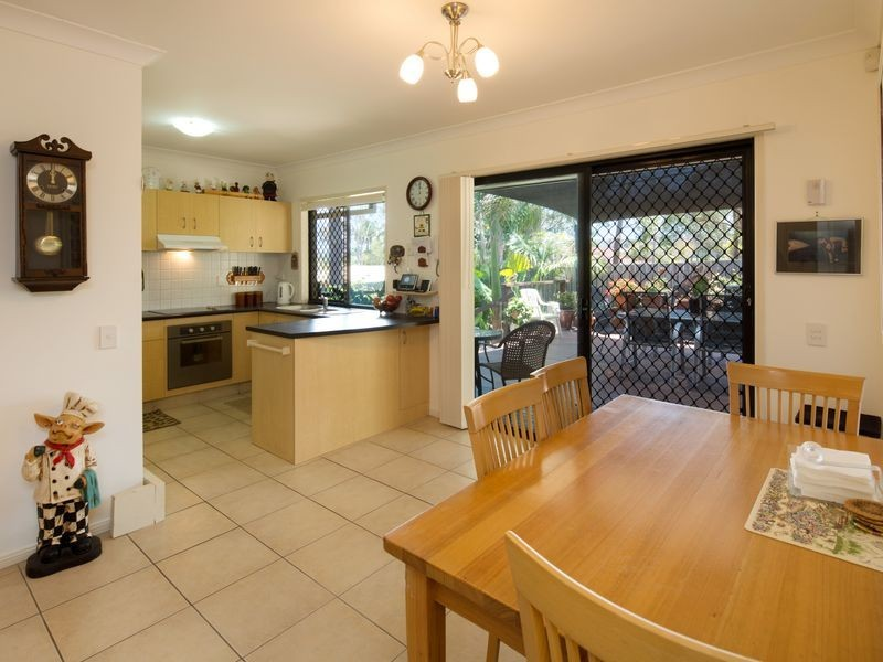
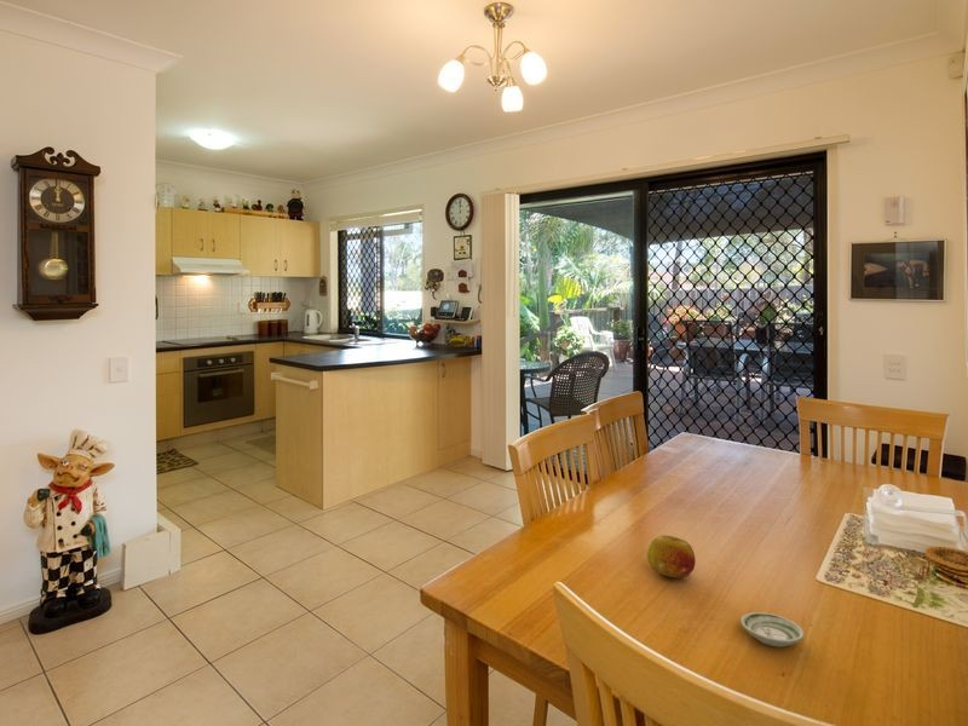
+ saucer (771, 632)
+ fruit (670, 557)
